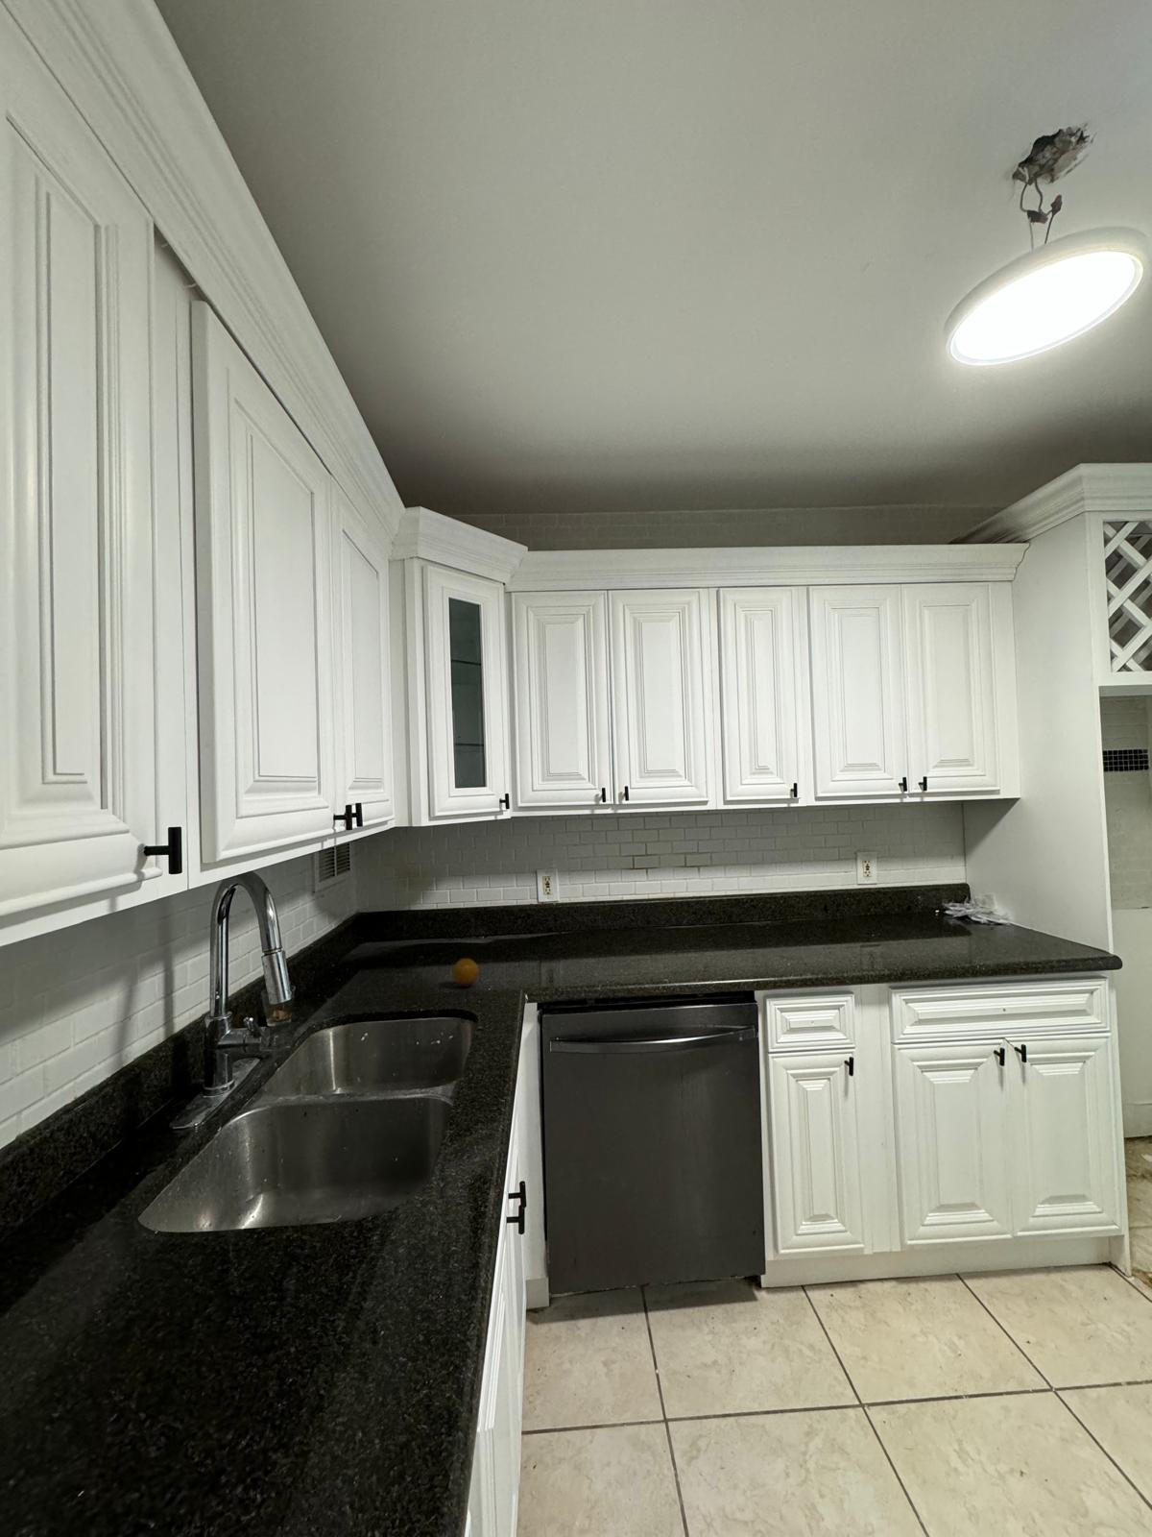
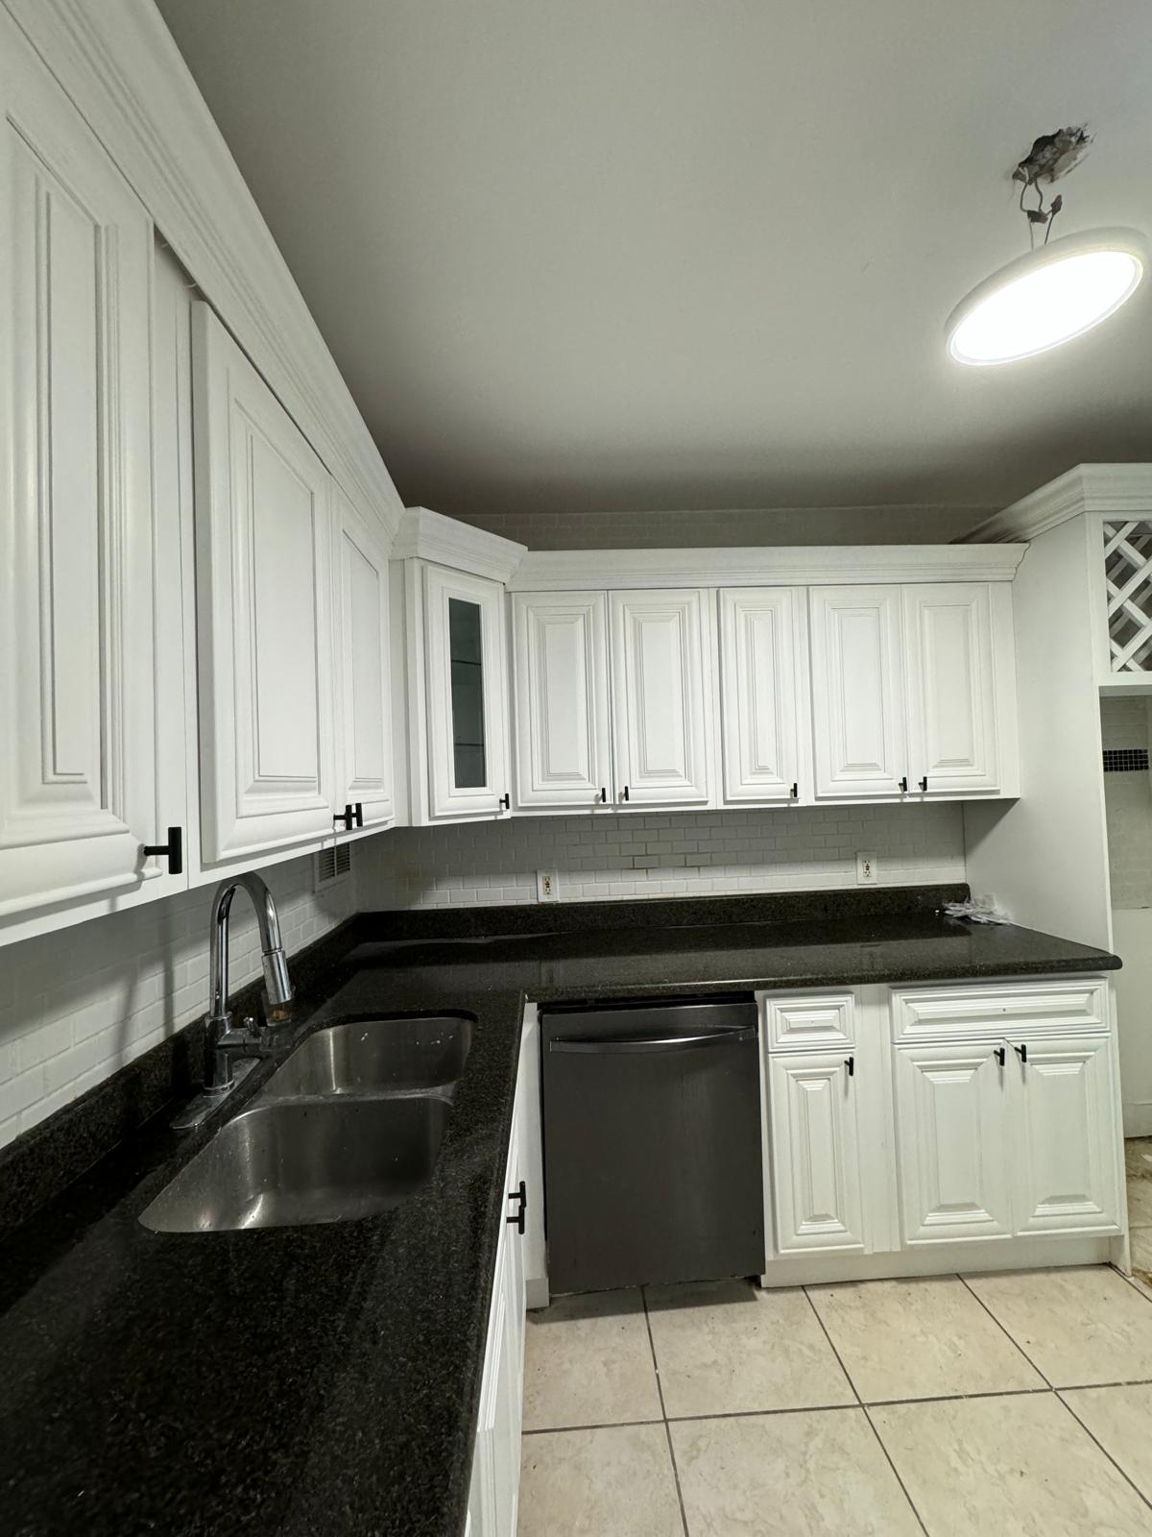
- fruit (466, 972)
